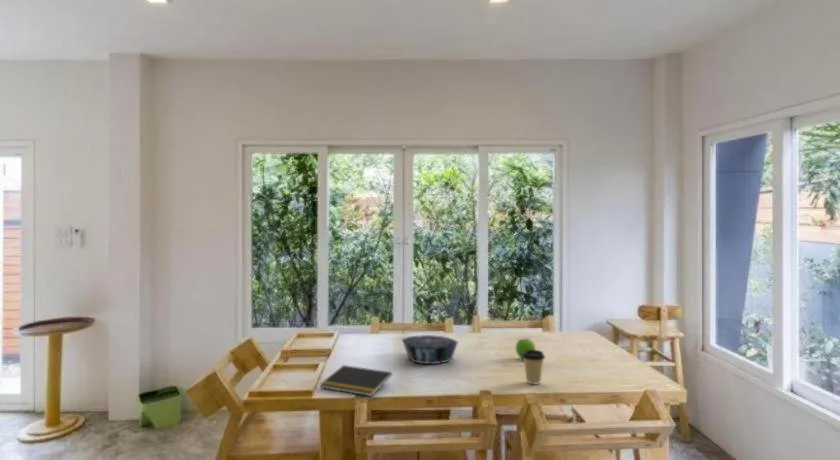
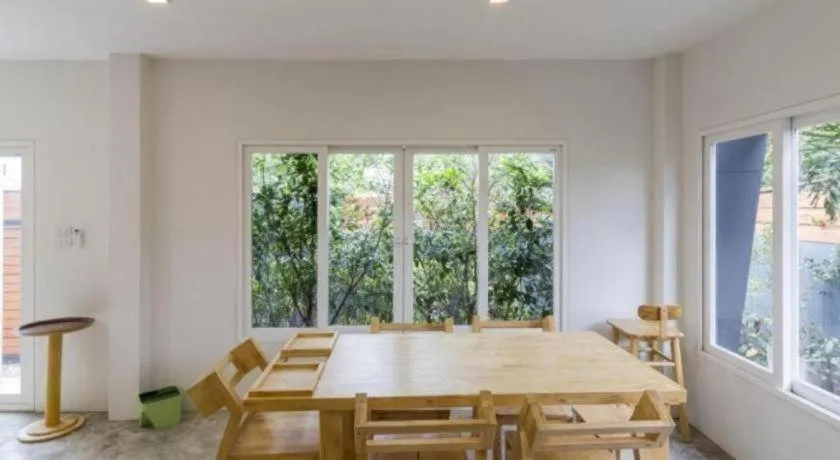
- coffee cup (533, 367)
- fruit (525, 348)
- notepad (356, 379)
- decorative bowl (428, 349)
